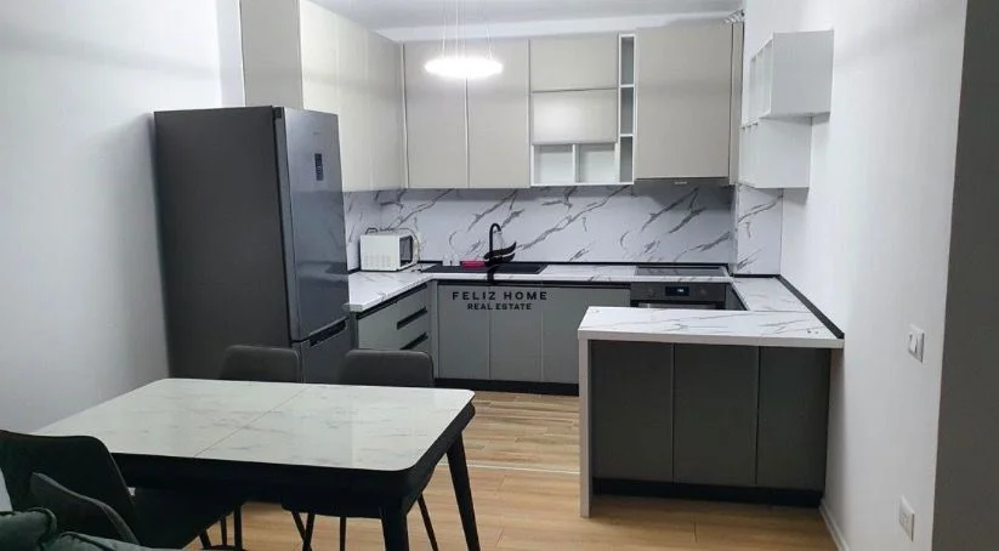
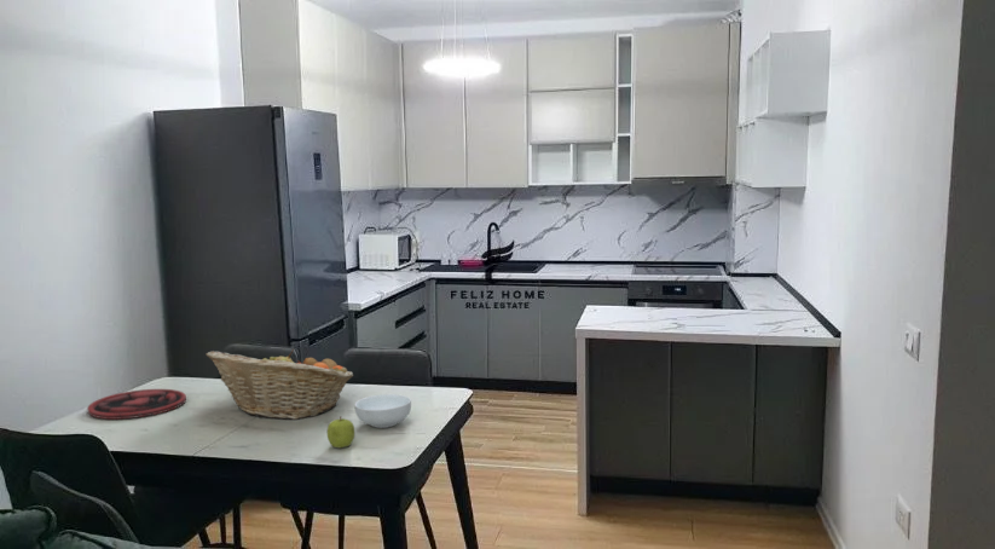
+ plate (138, 401)
+ fruit basket (280, 376)
+ cereal bowl (383, 412)
+ fruit (341, 432)
